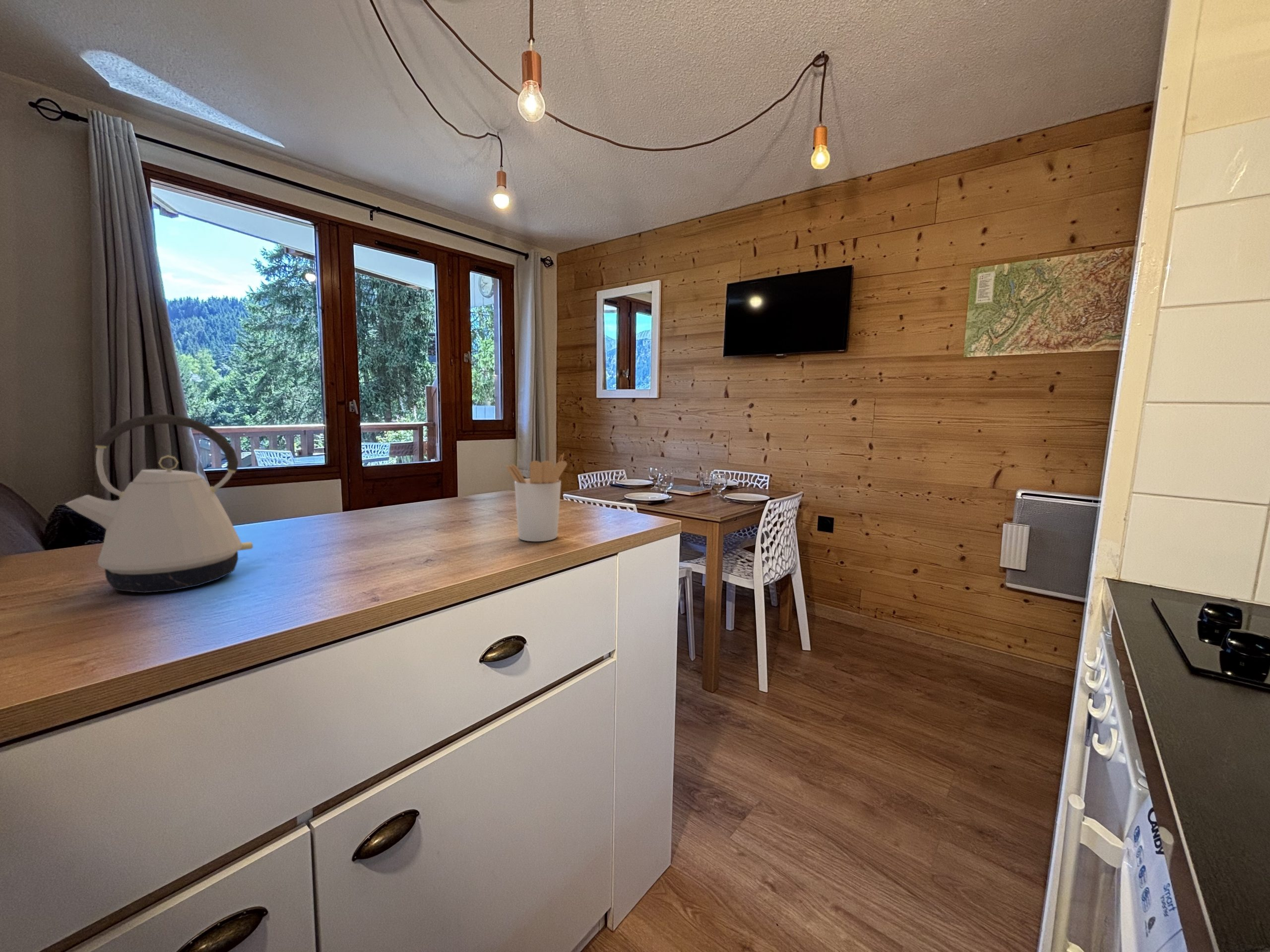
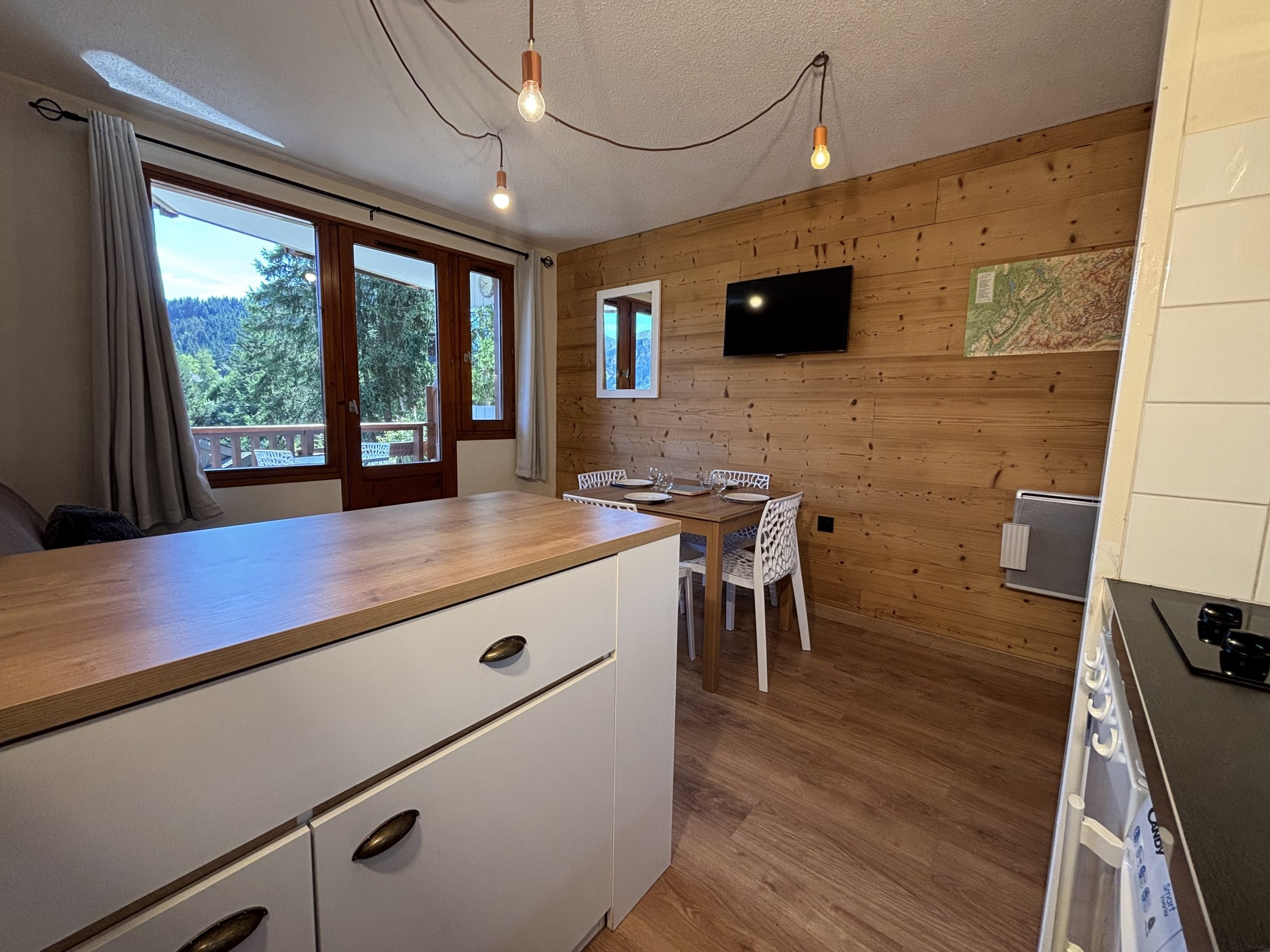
- kettle (165, 499)
- utensil holder (541, 497)
